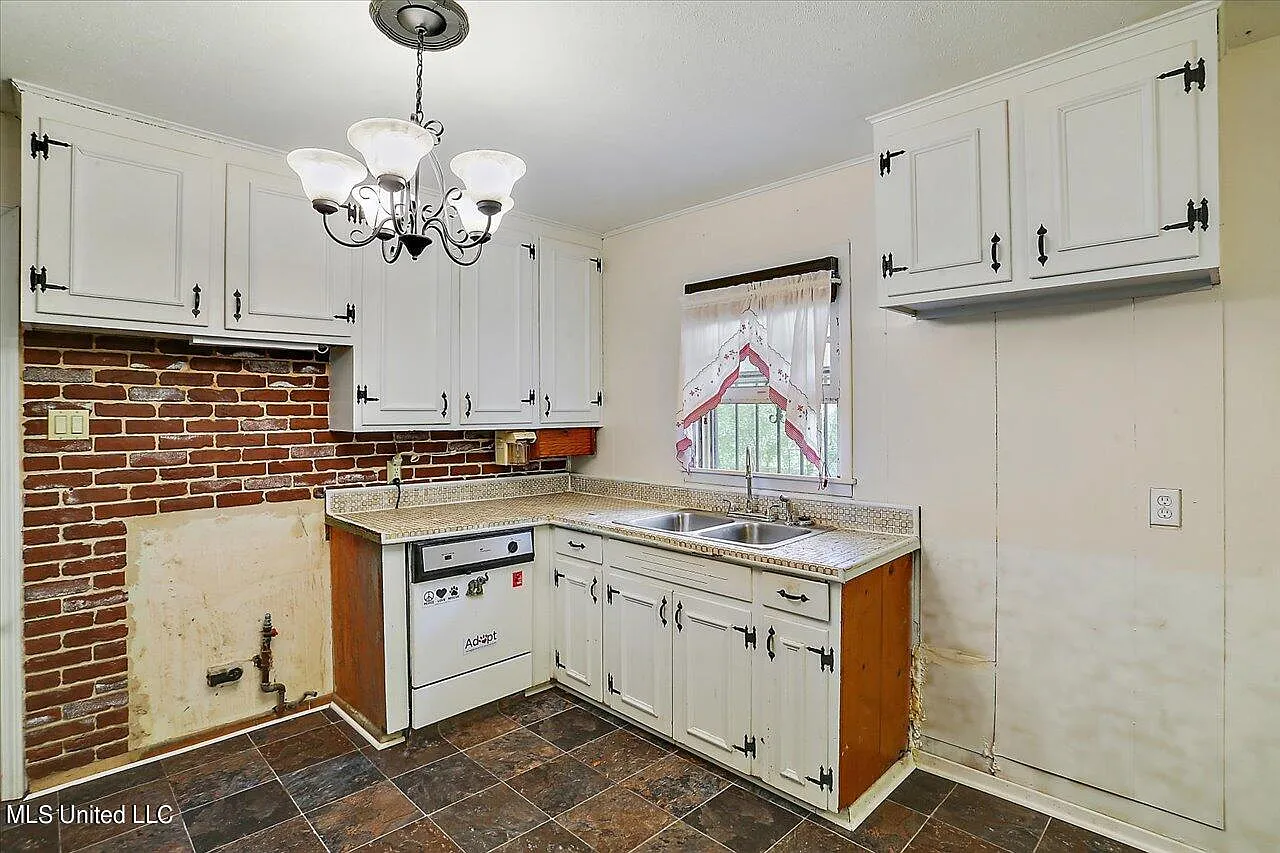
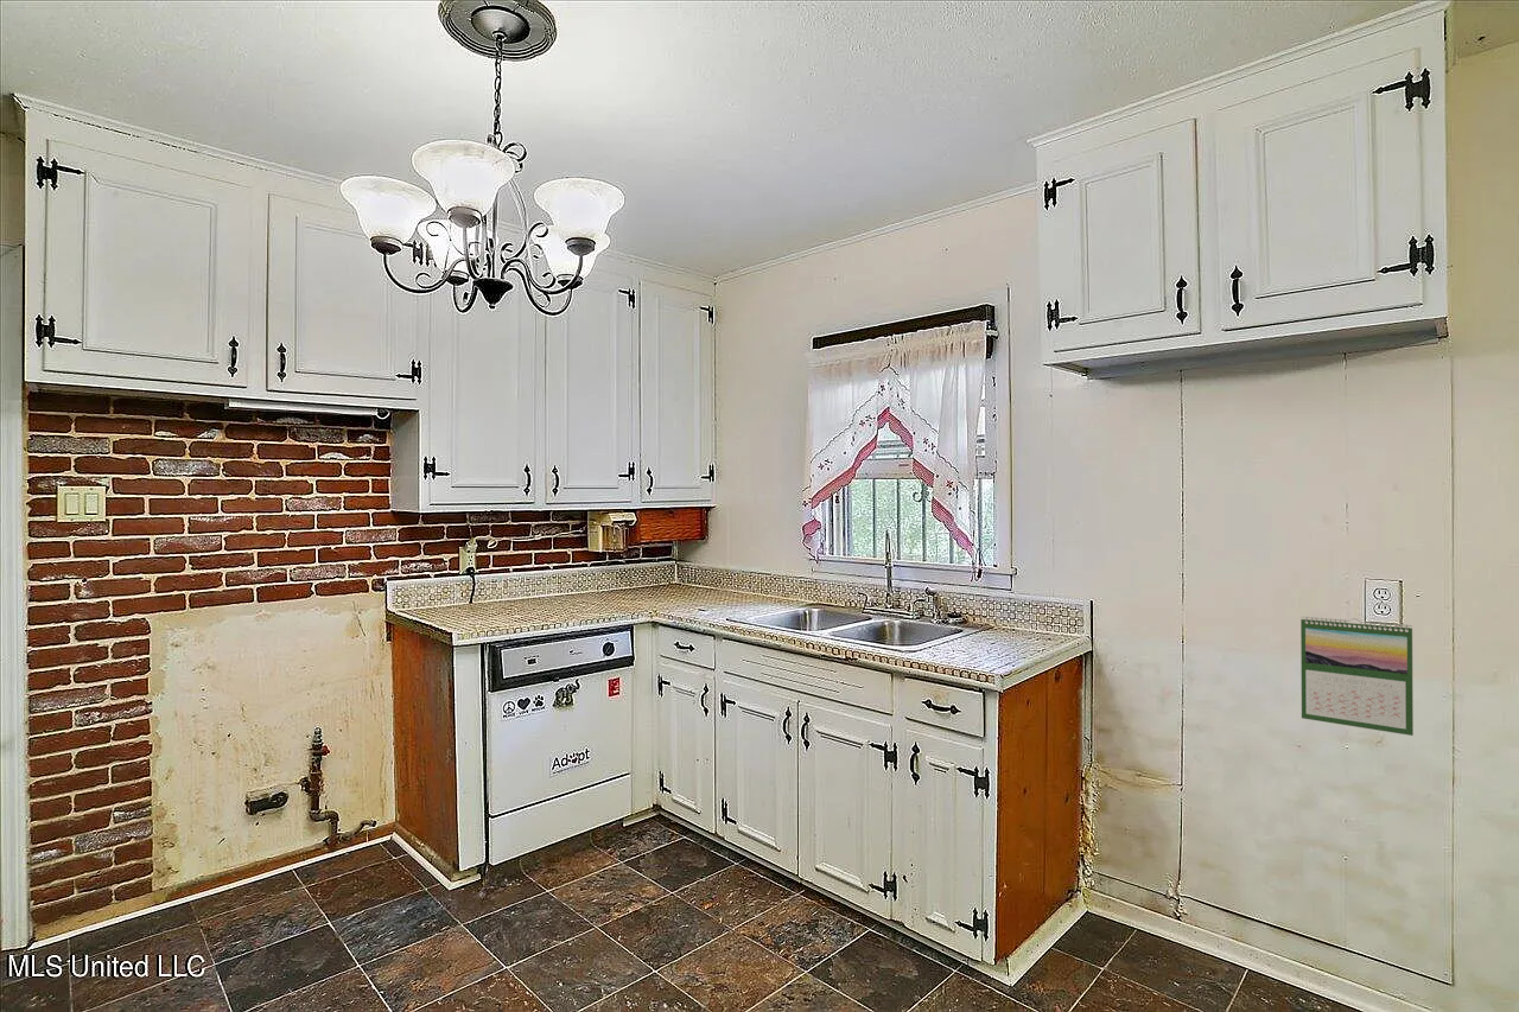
+ calendar (1354, 672)
